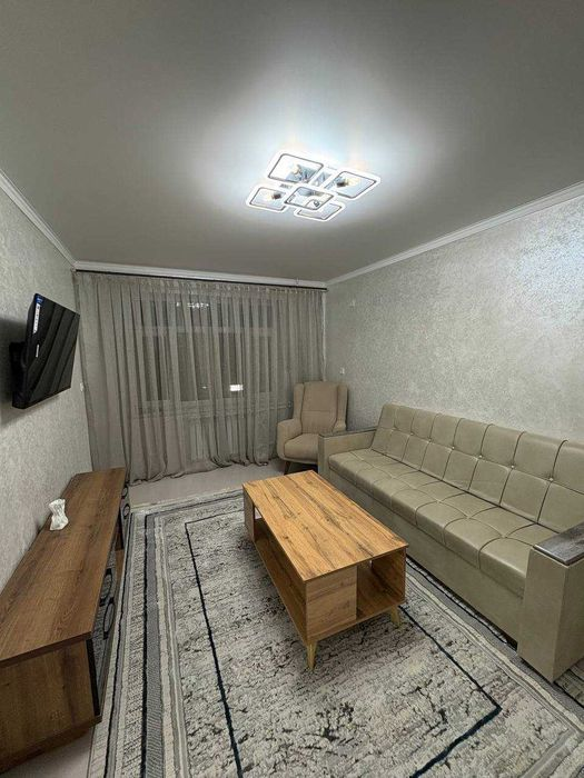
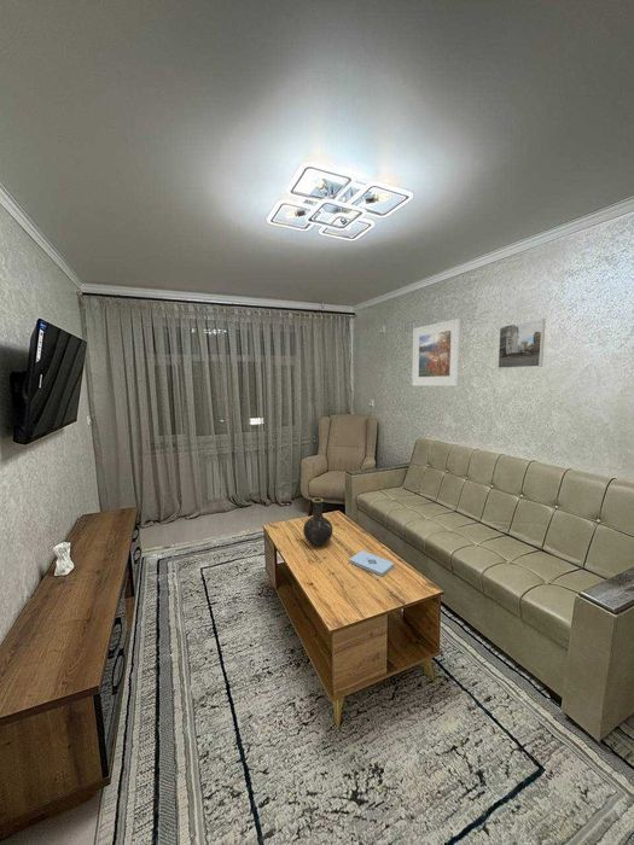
+ notepad (371, 563)
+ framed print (519, 345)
+ vase (318, 521)
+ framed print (434, 355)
